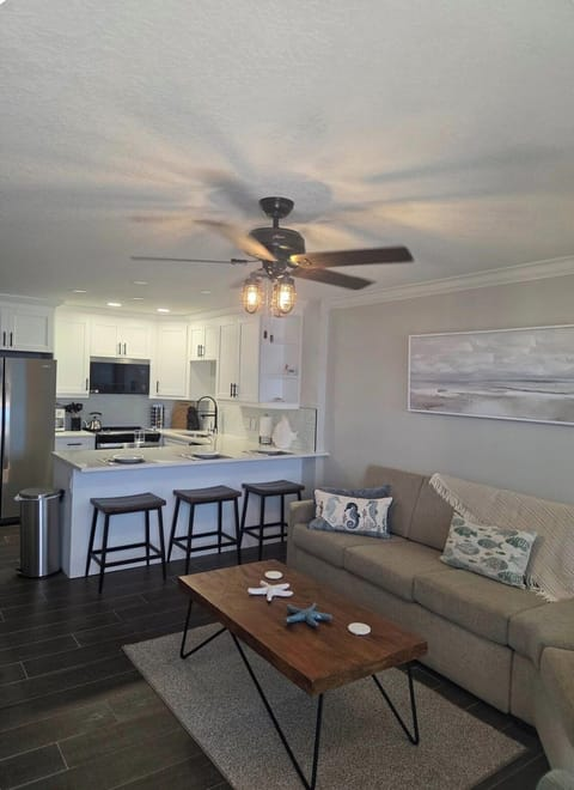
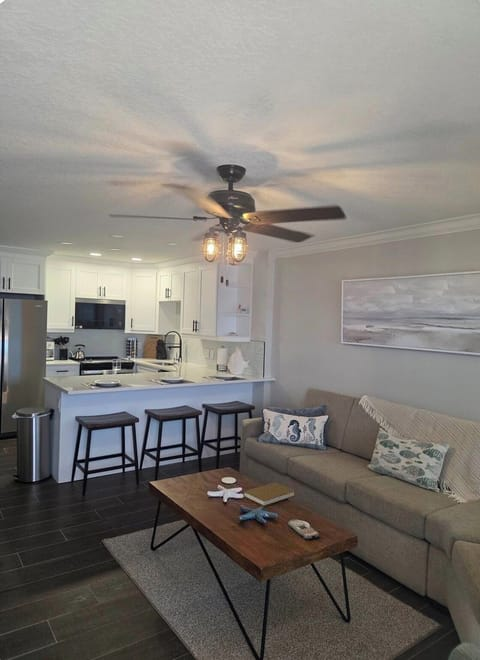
+ book (269, 493)
+ remote control (302, 529)
